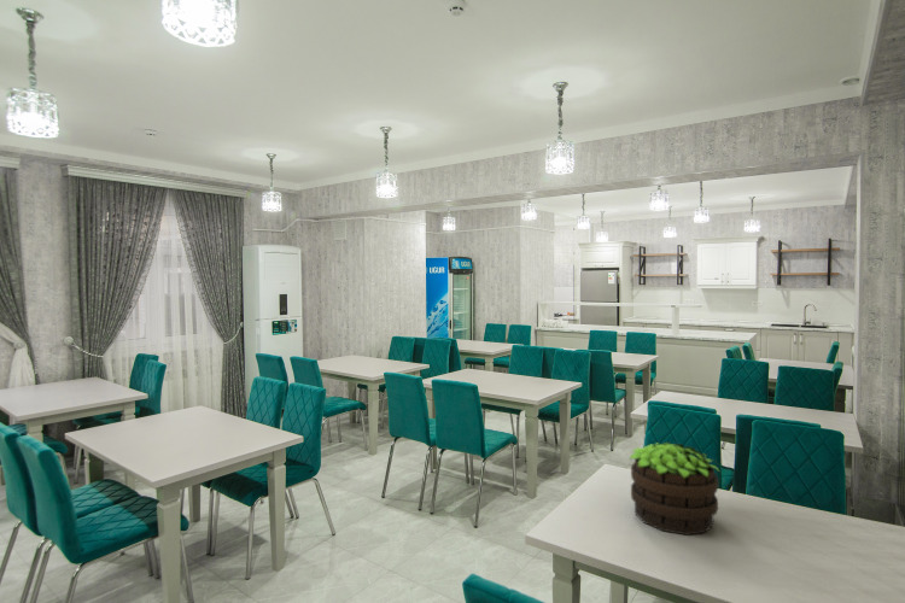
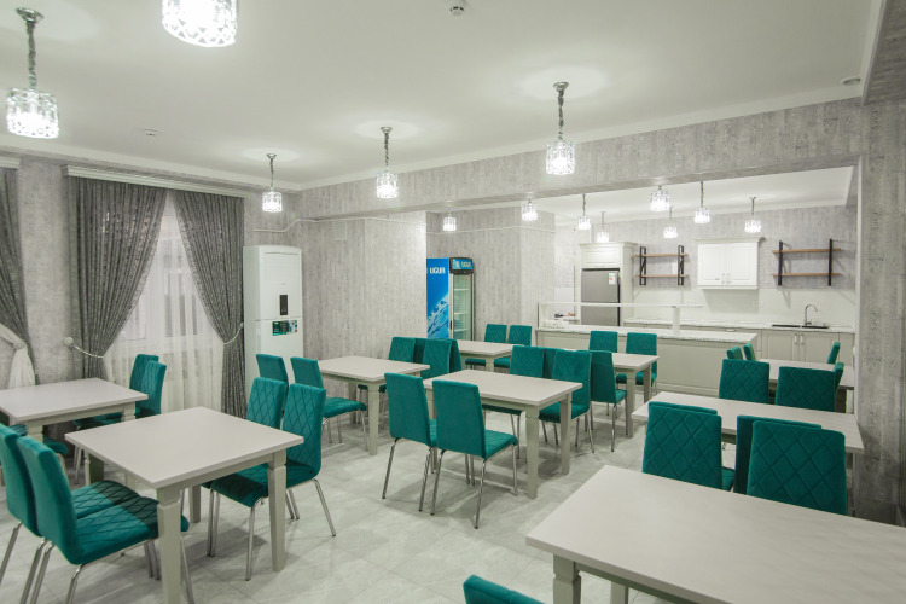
- potted plant (672, 481)
